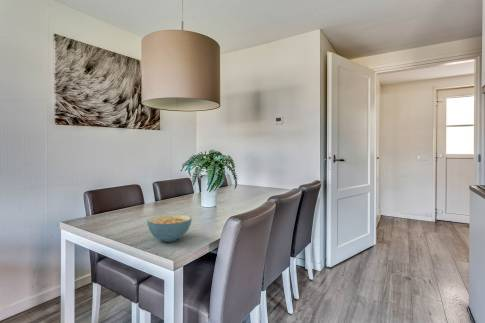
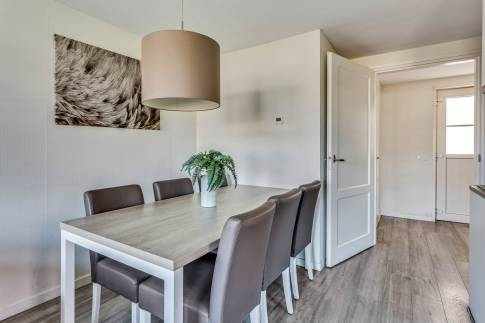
- cereal bowl (169, 229)
